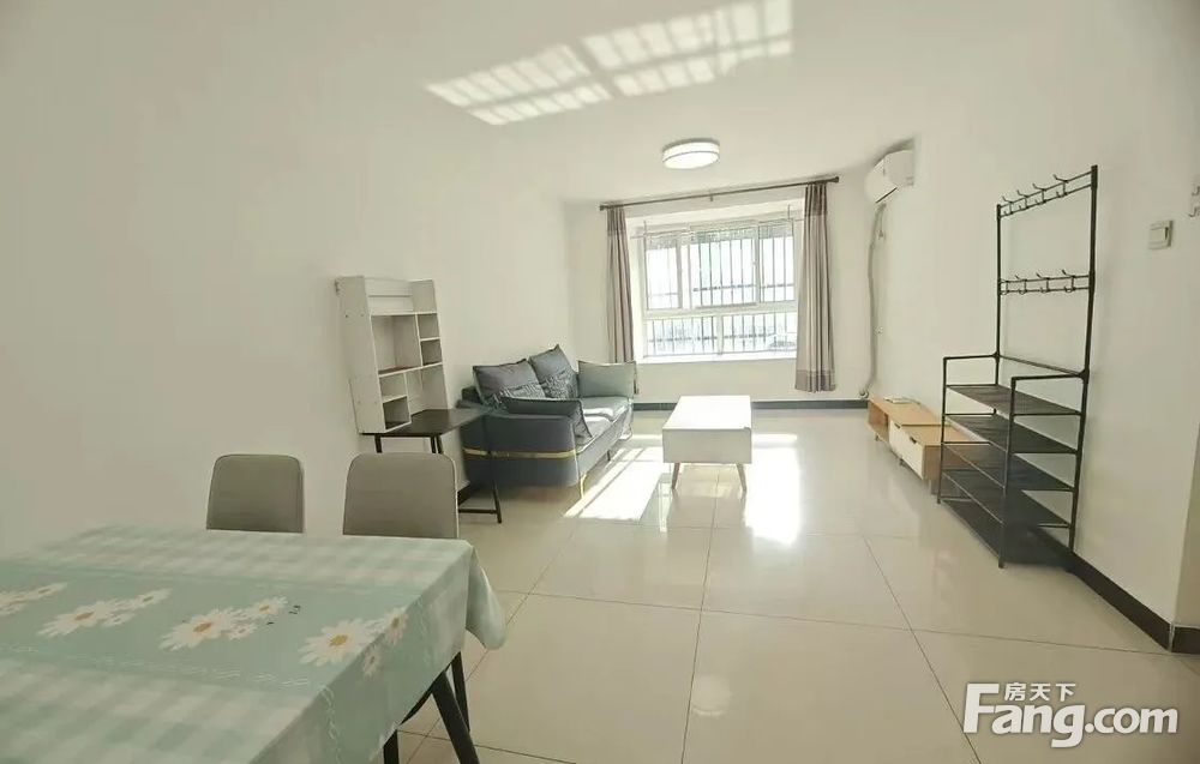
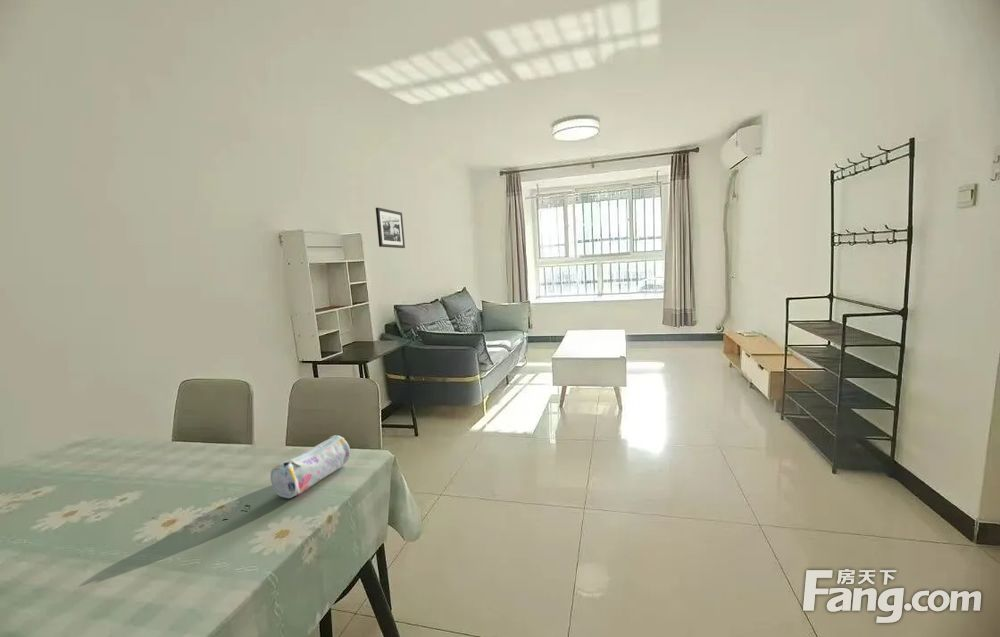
+ pencil case (312, 463)
+ picture frame (391, 228)
